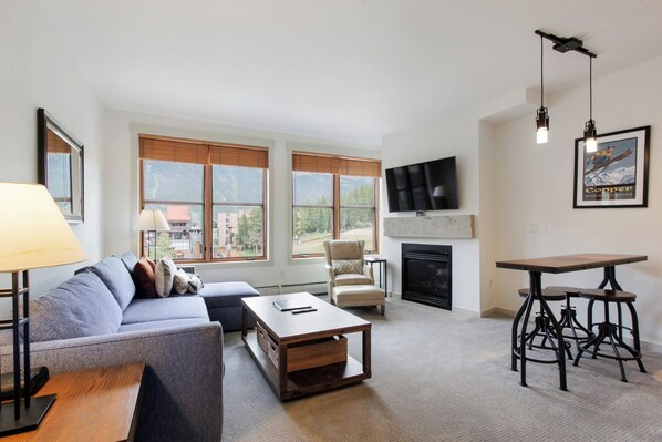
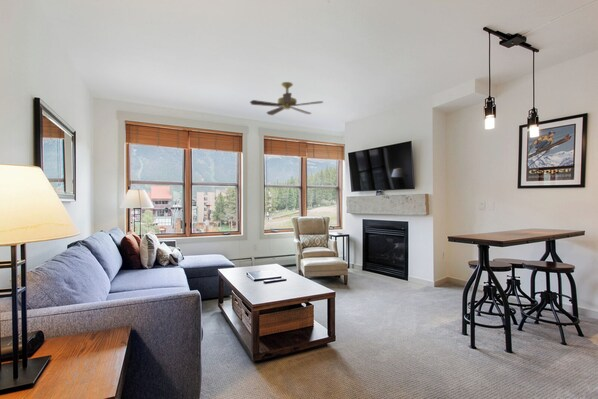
+ ceiling fan (286, 95)
